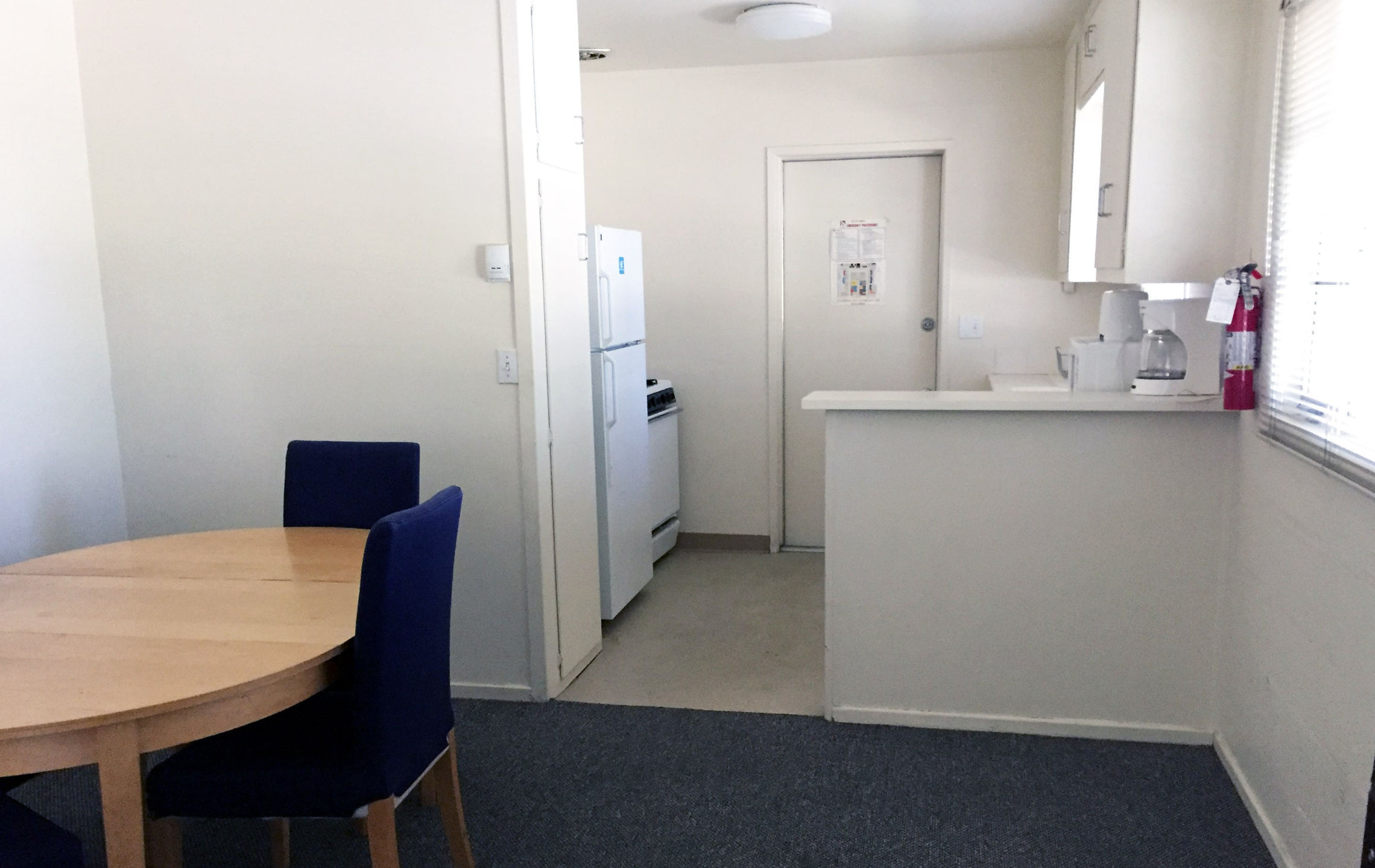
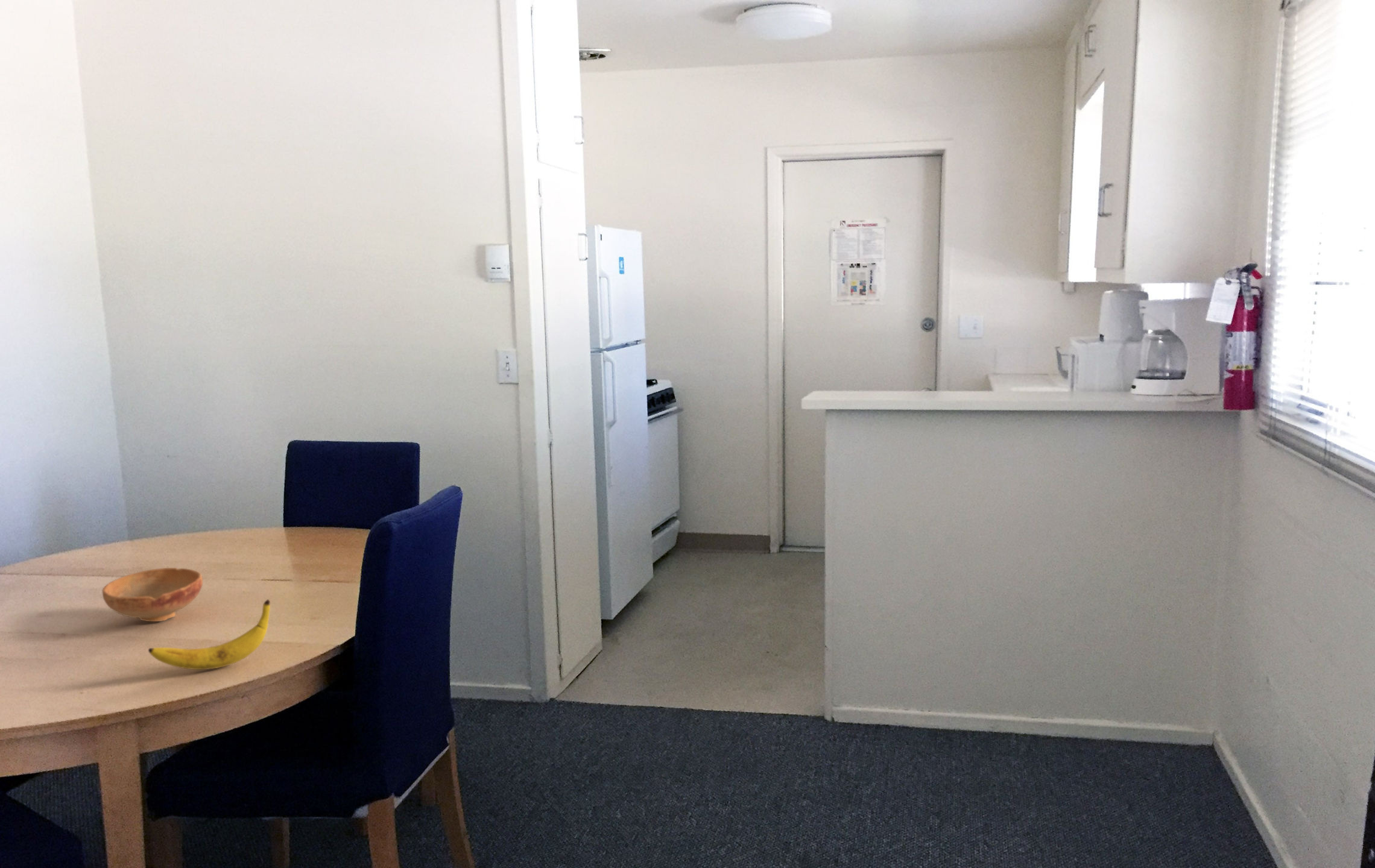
+ bowl (154, 599)
+ banana (212, 646)
